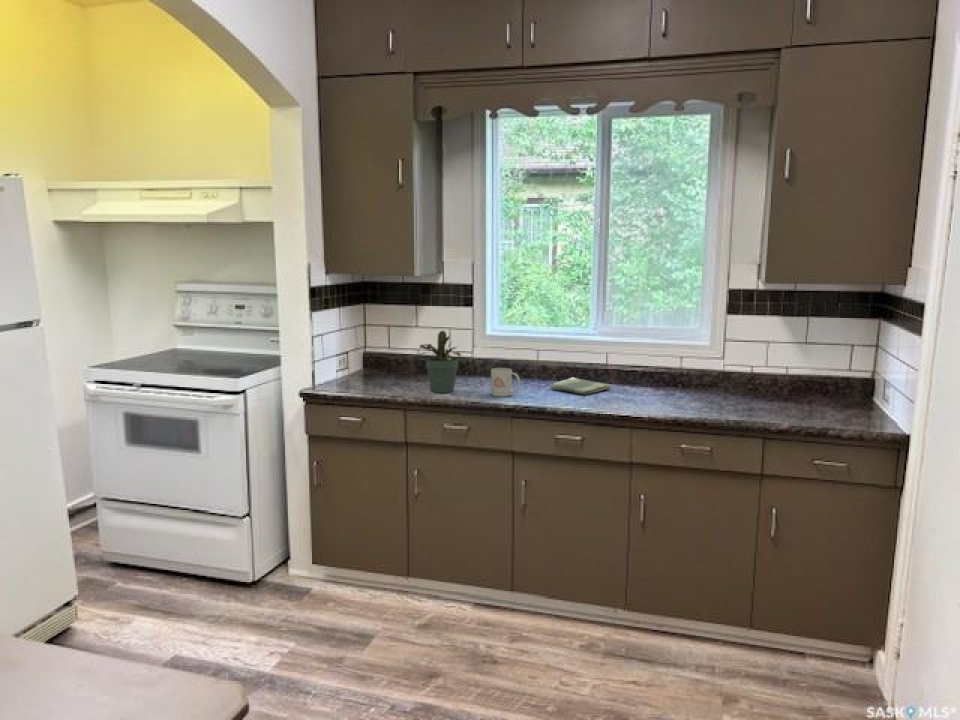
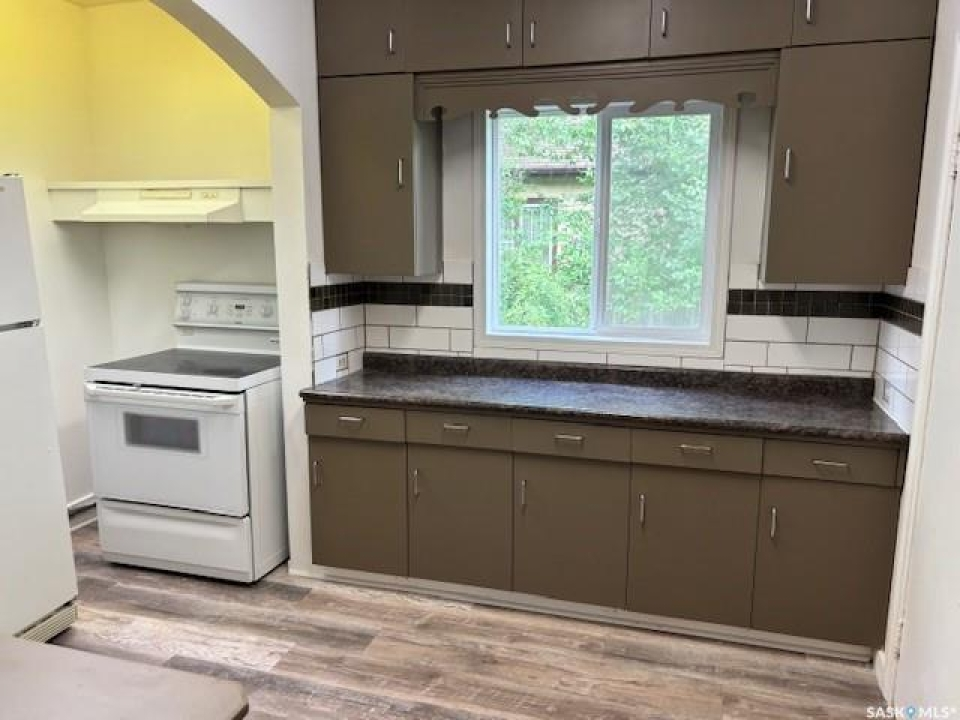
- dish towel (580, 385)
- mug (505, 382)
- potted plant (438, 360)
